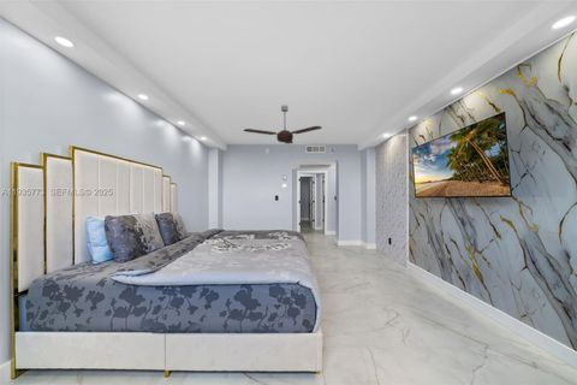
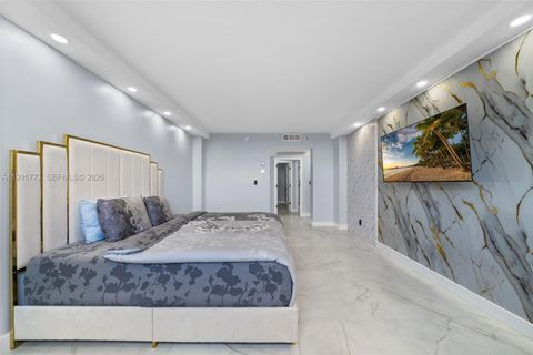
- ceiling fan (284, 125)
